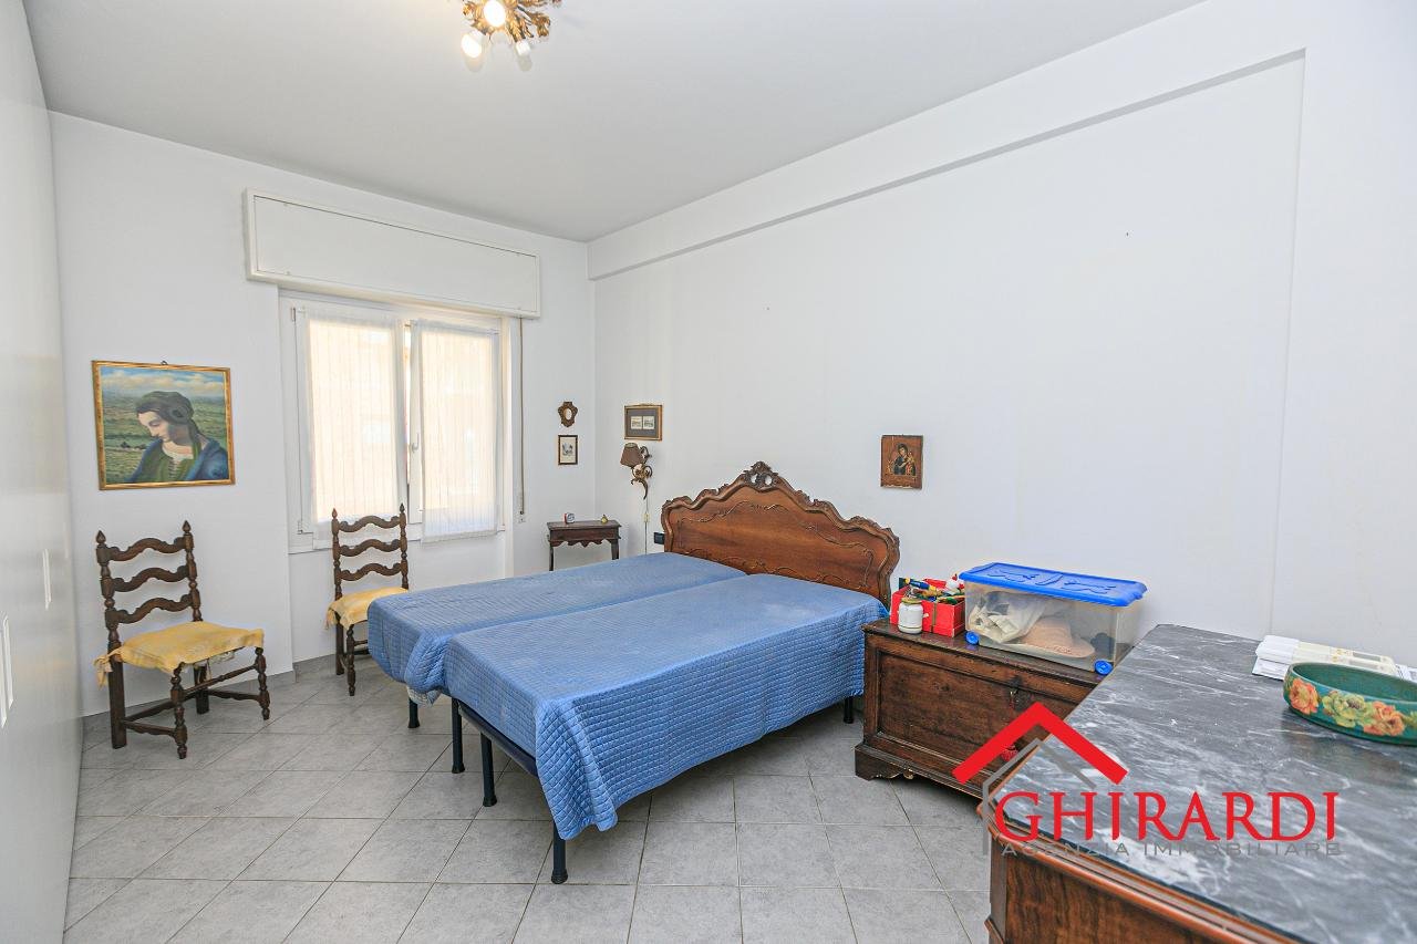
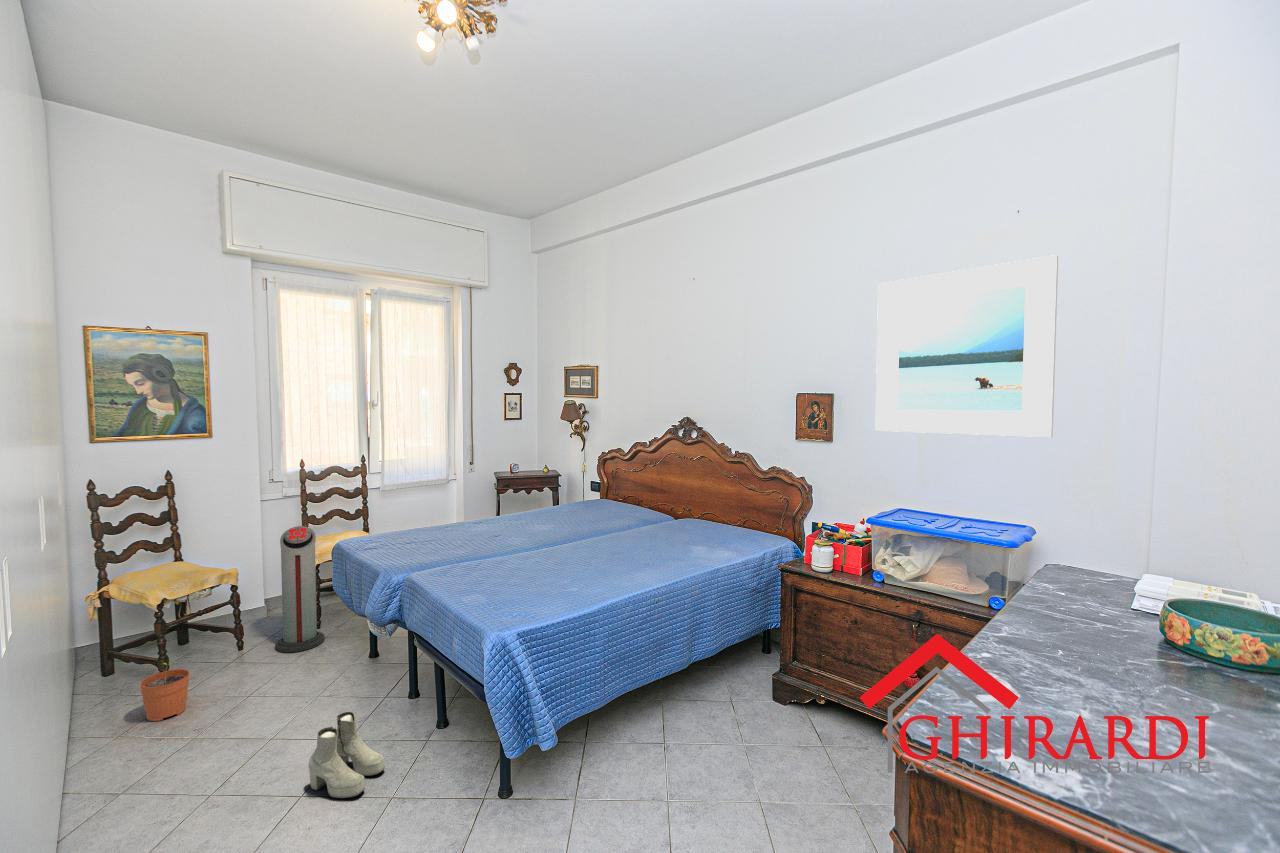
+ plant pot (165, 686)
+ boots (346, 751)
+ air purifier (299, 585)
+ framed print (956, 352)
